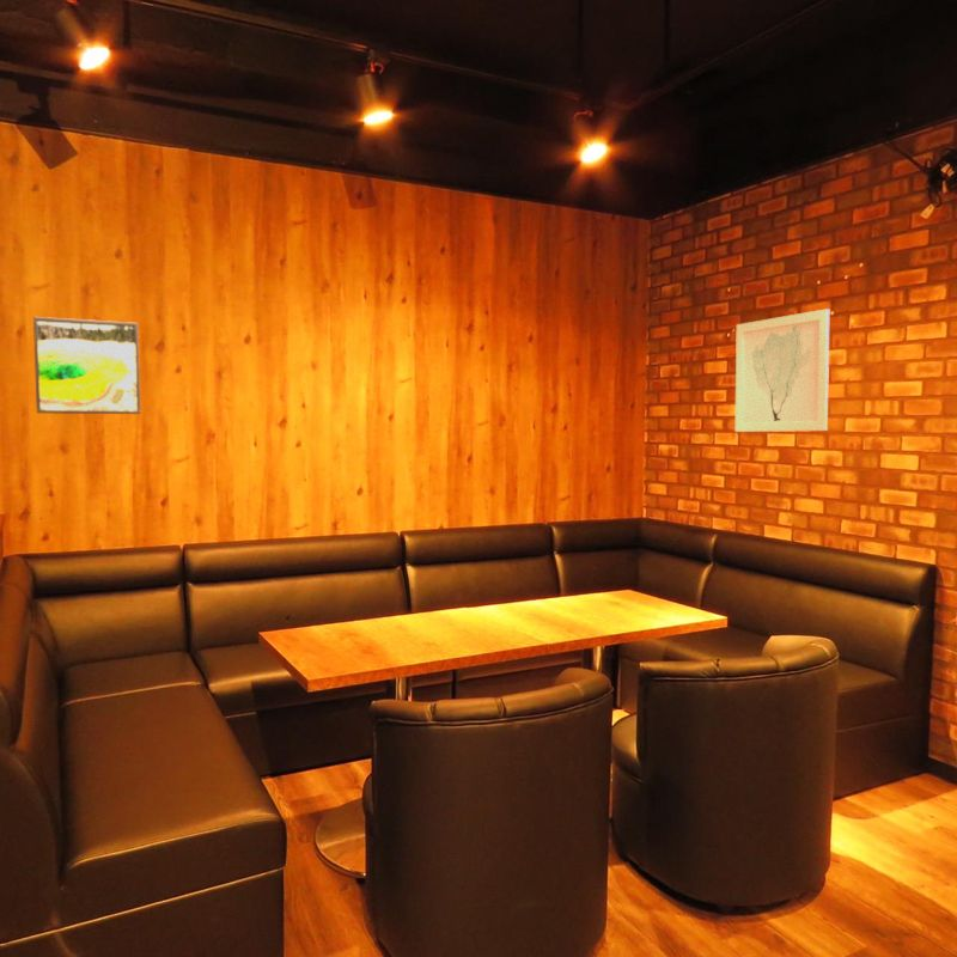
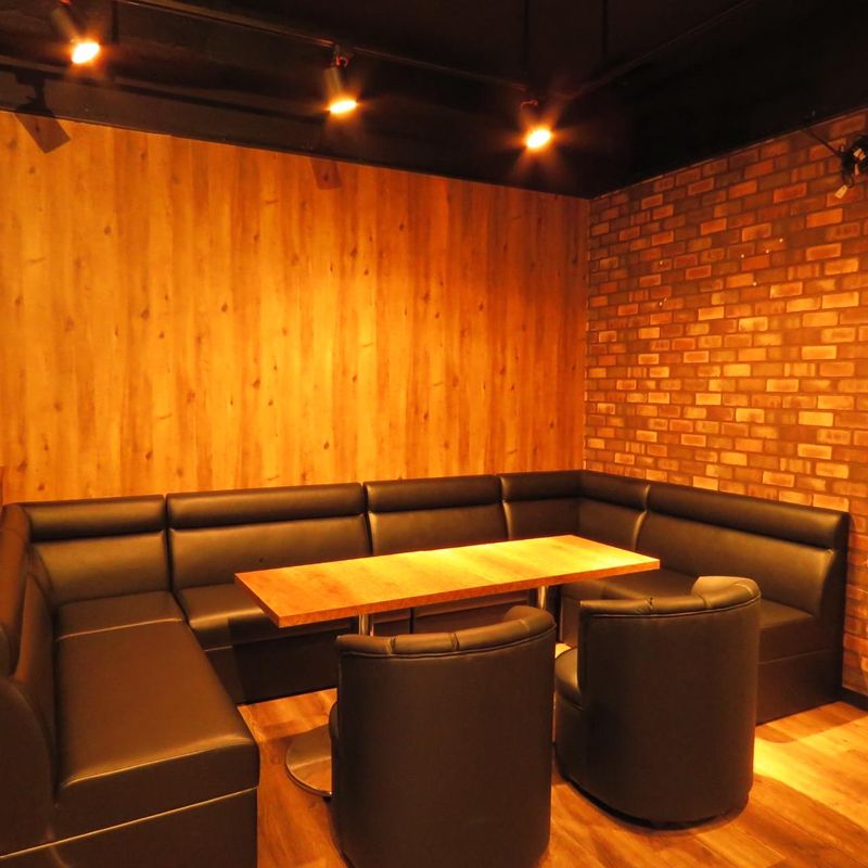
- wall art (779, 374)
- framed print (89, 366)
